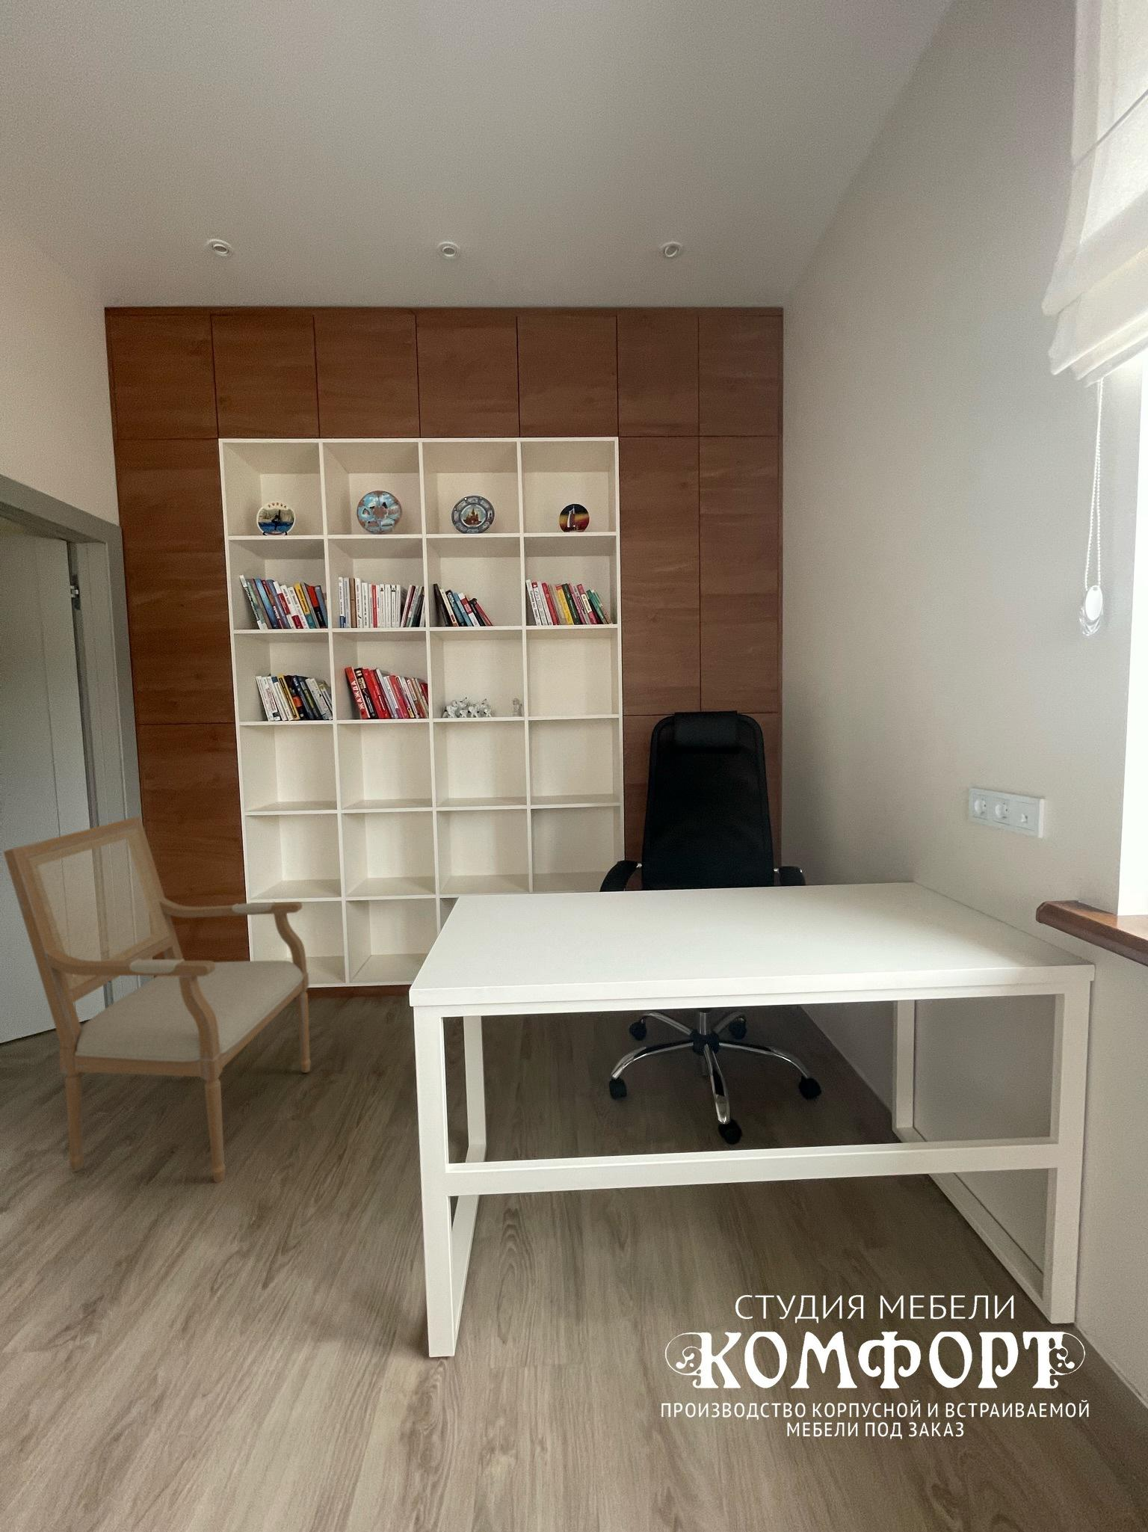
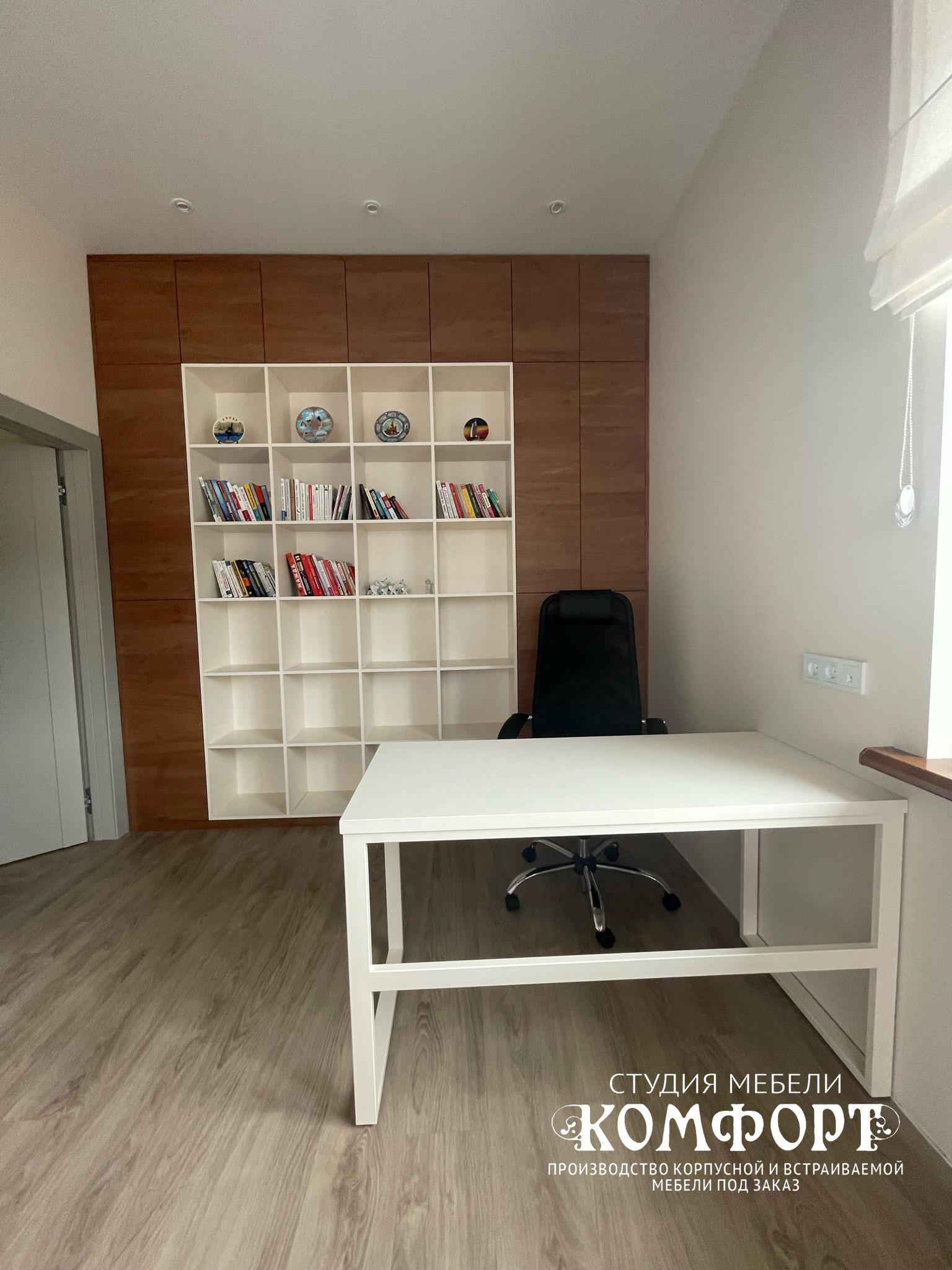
- chair (178, 977)
